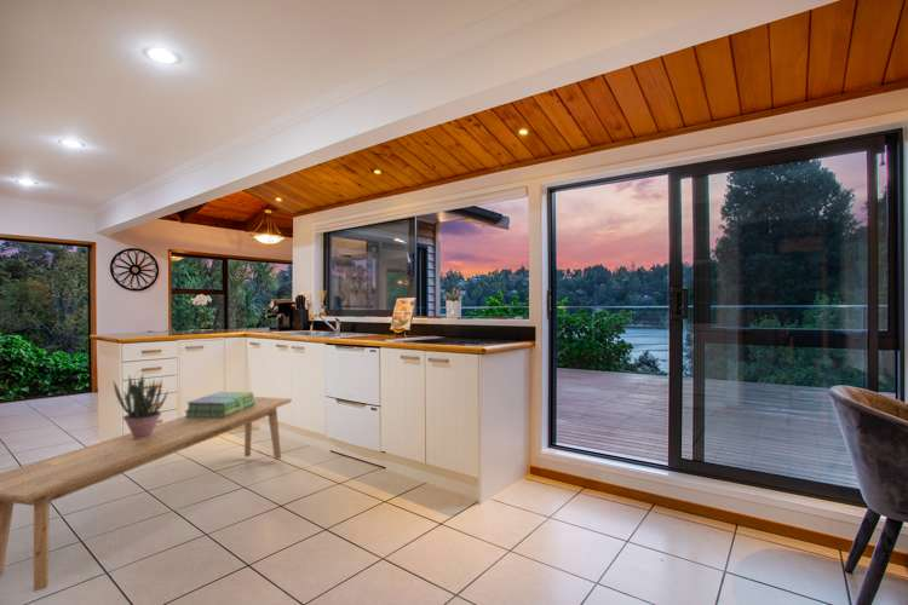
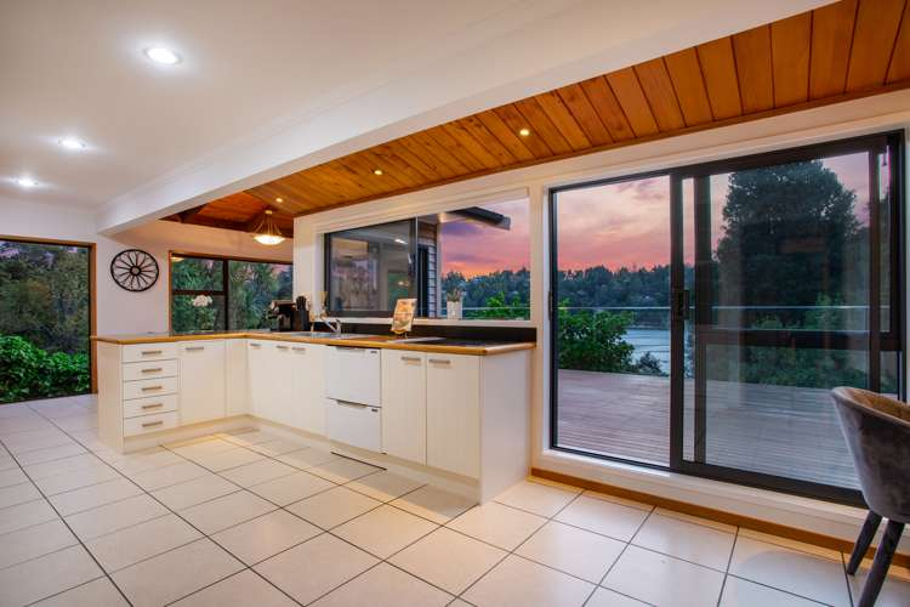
- bench (169, 454)
- stack of books (222, 403)
- potted plant (140, 404)
